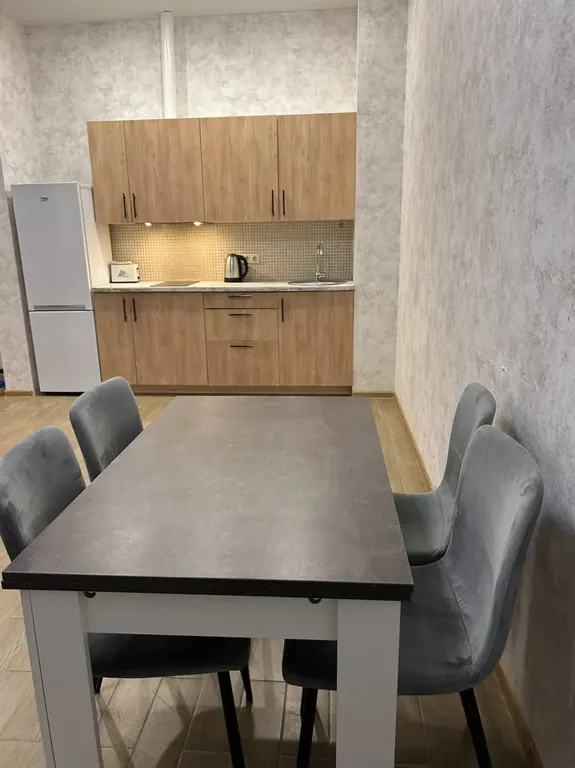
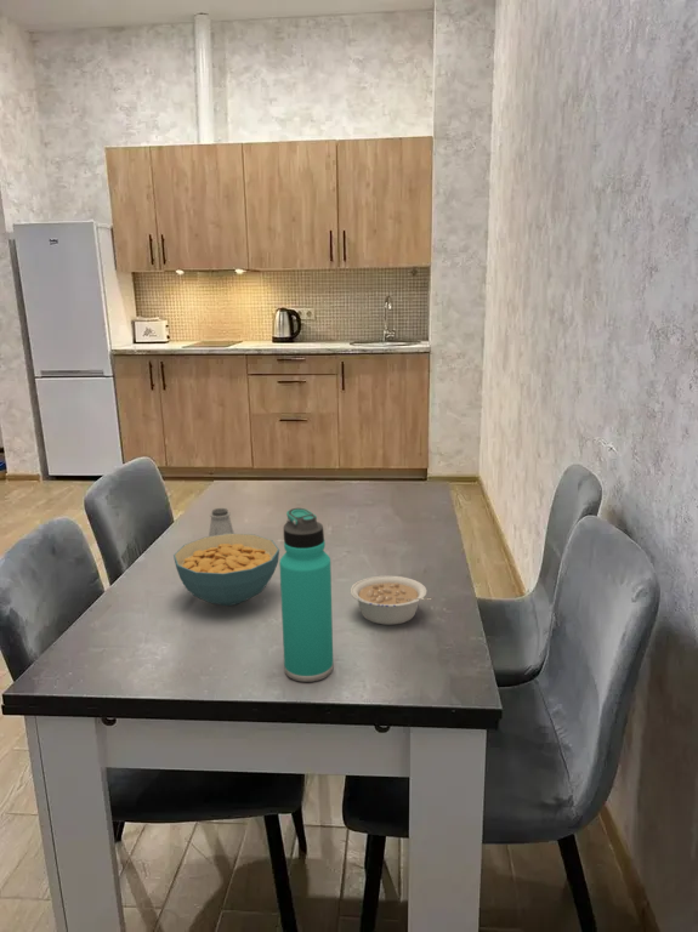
+ cereal bowl (228, 575)
+ saltshaker (221, 530)
+ legume (391, 599)
+ thermos bottle (306, 593)
